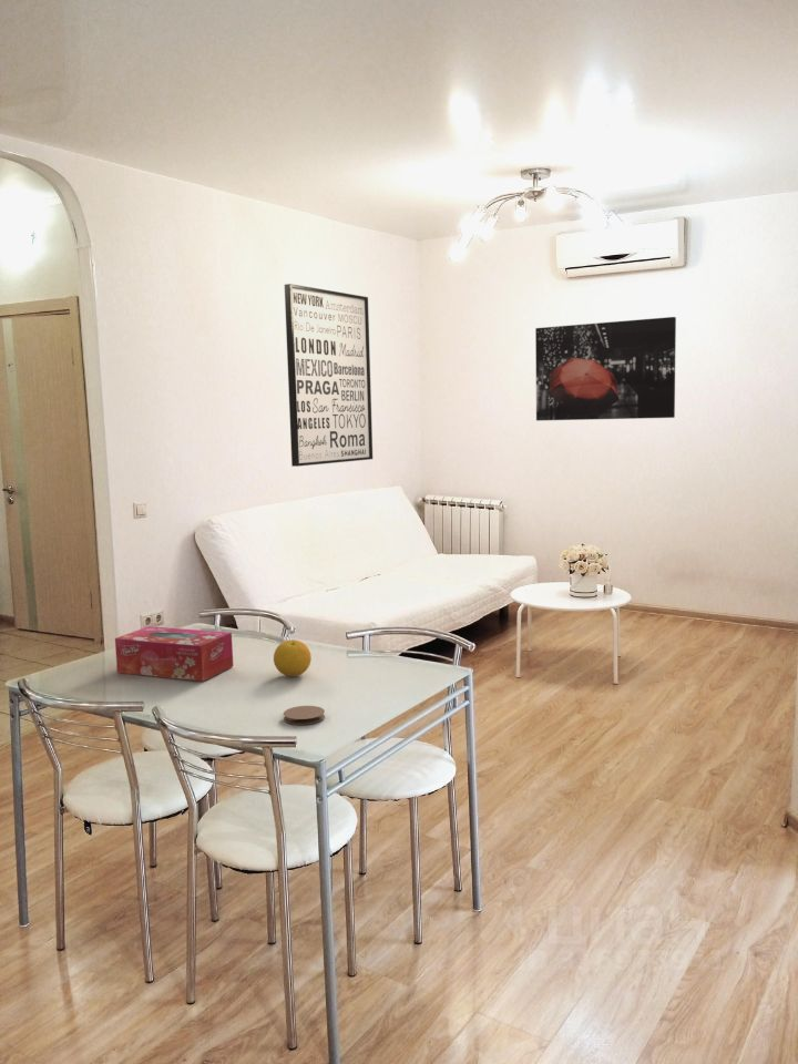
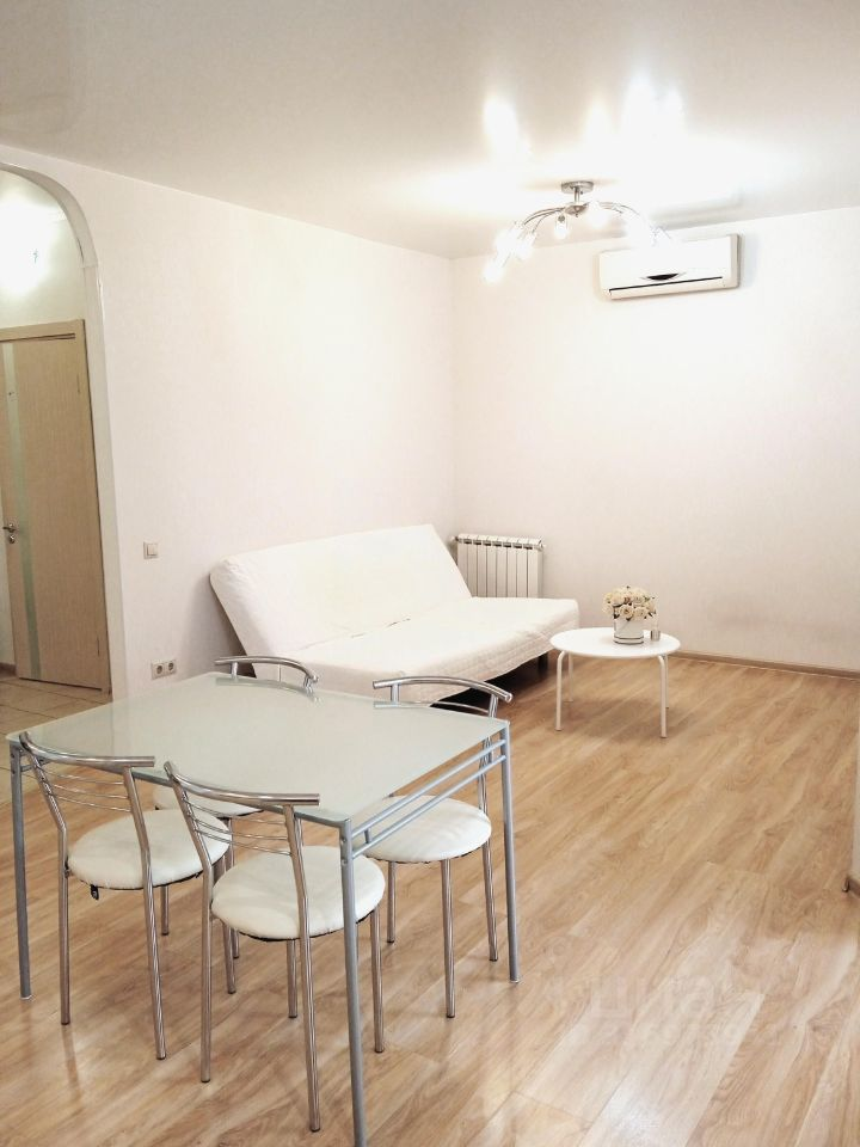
- wall art (331, 377)
- fruit (291, 657)
- coaster (304, 715)
- tissue box (174, 652)
- wall art (602, 371)
